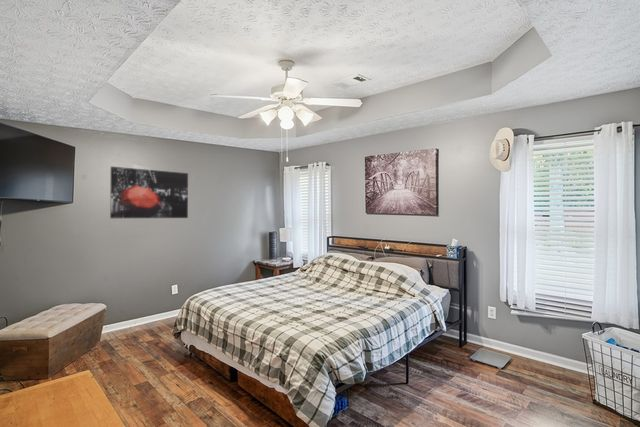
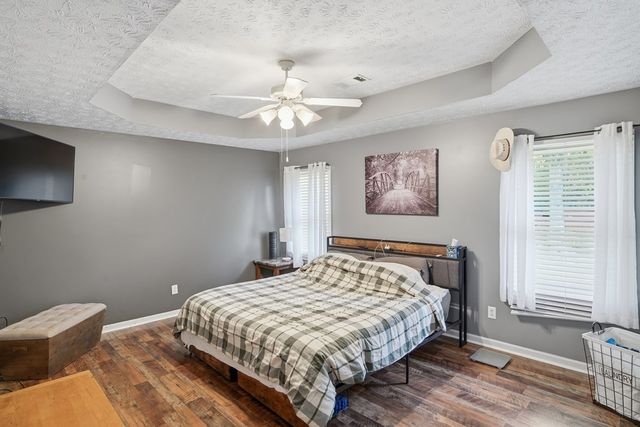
- wall art (151, 194)
